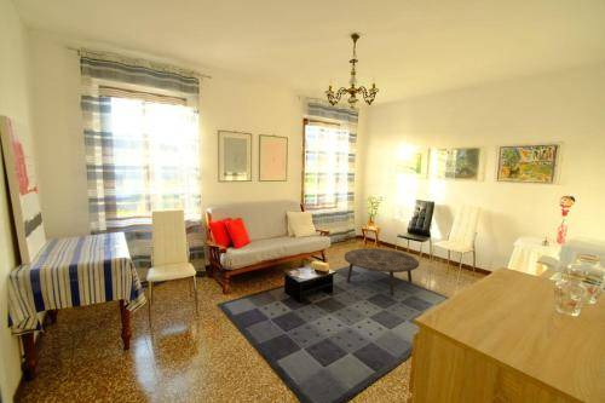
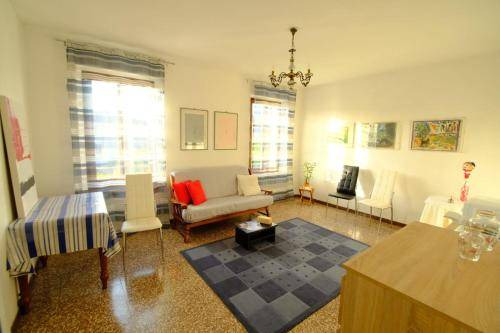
- coffee table (379, 269)
